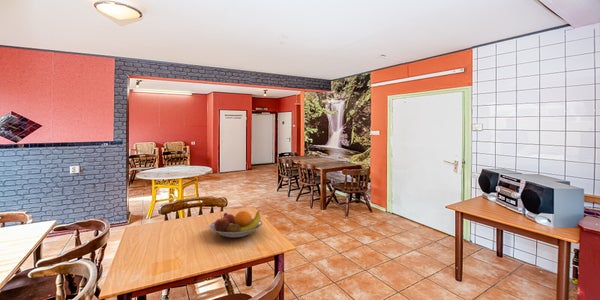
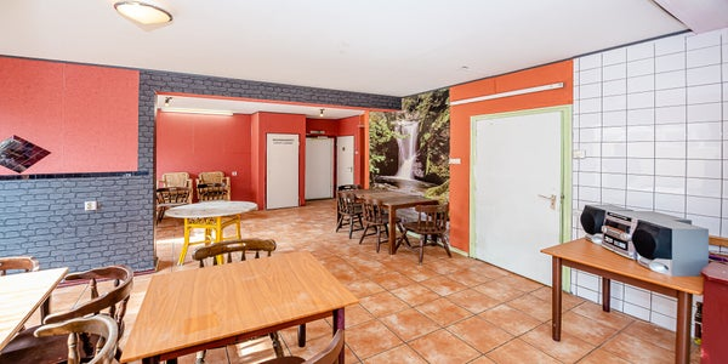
- fruit bowl (236, 222)
